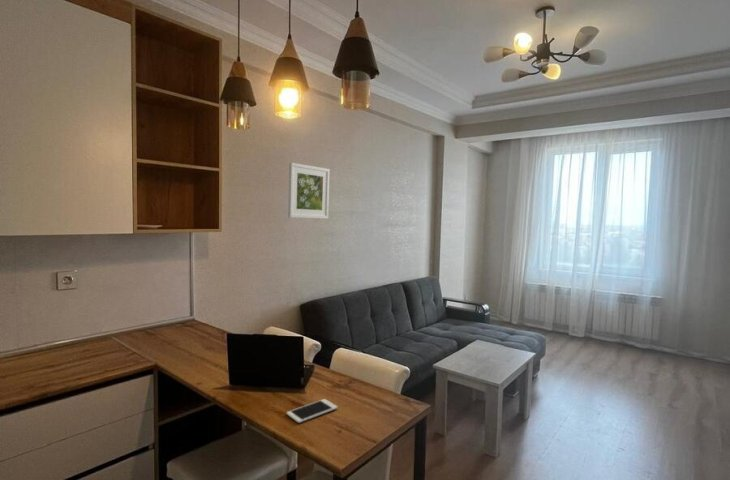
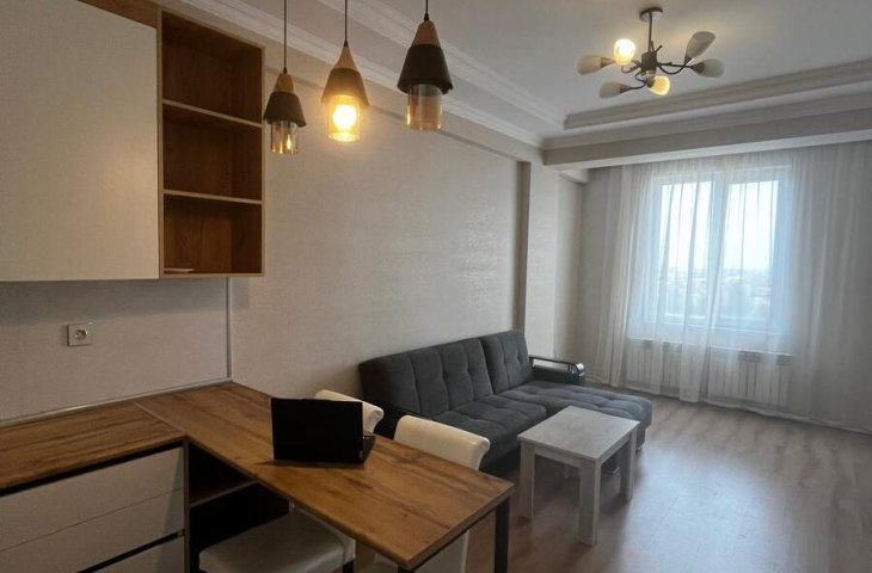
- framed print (309, 192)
- cell phone (312, 410)
